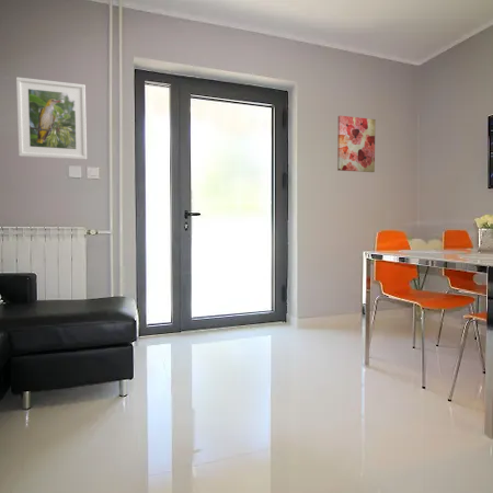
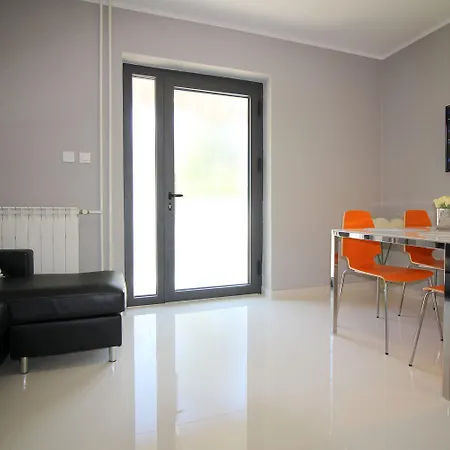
- wall art (356, 145)
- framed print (53, 119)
